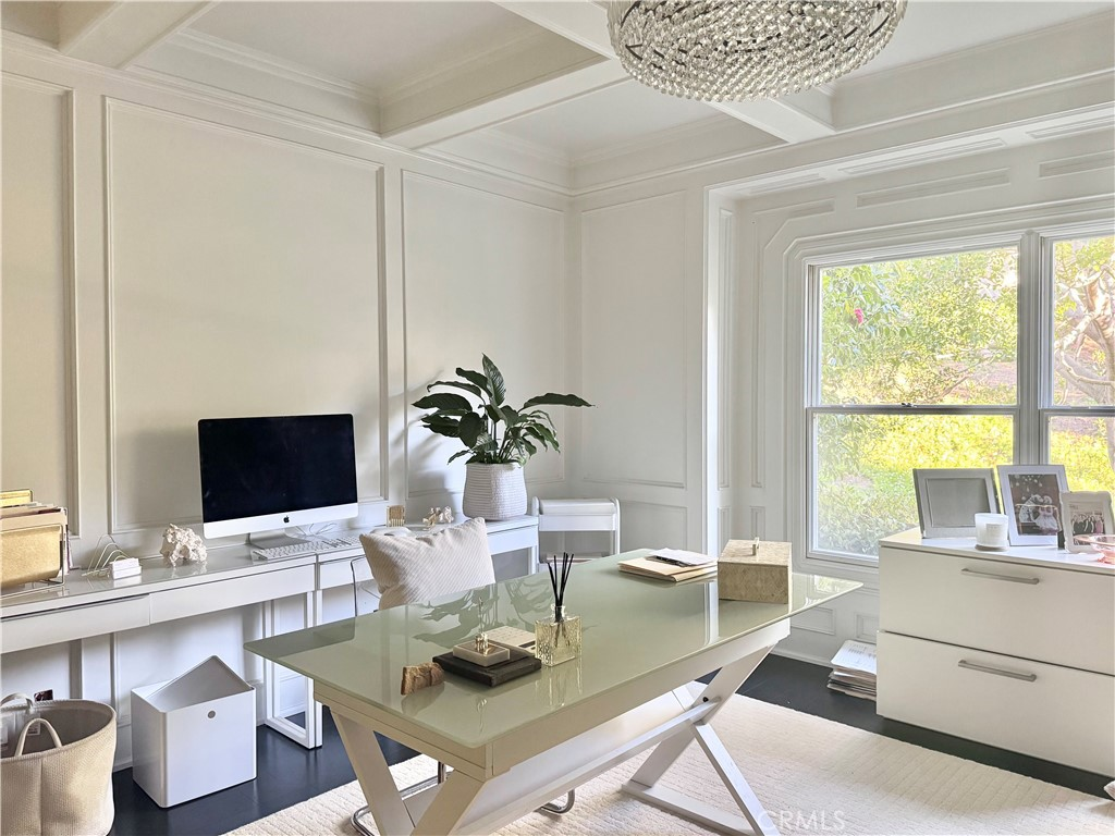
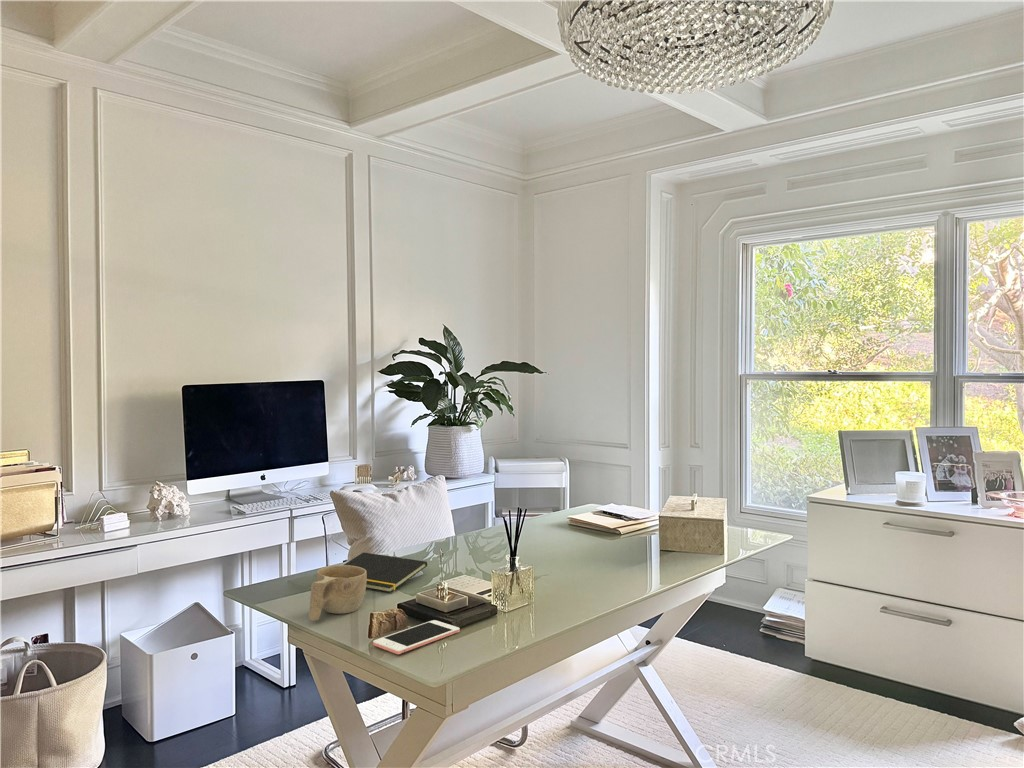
+ cup (334, 593)
+ cell phone (417, 636)
+ notepad (376, 571)
